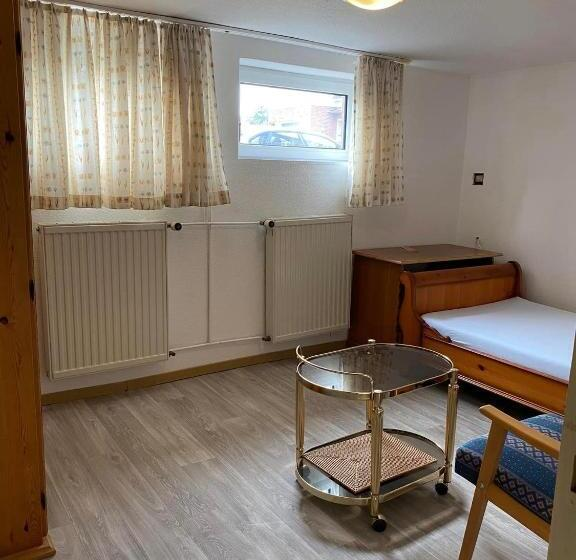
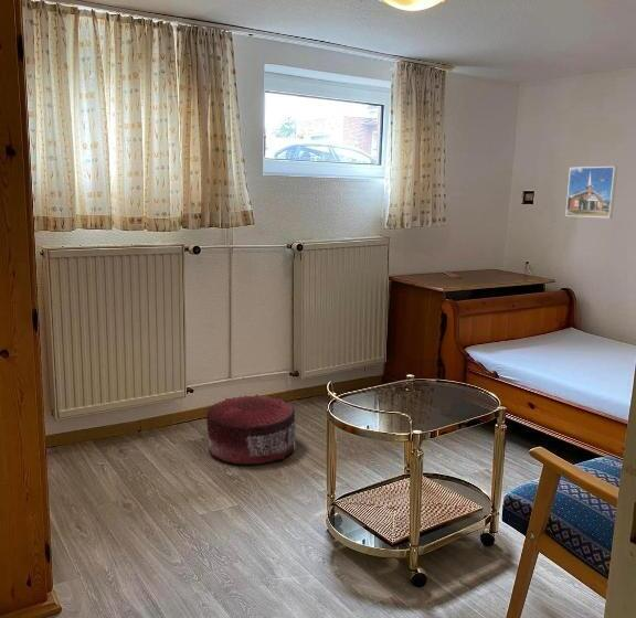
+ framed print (590, 192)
+ pouf (252, 425)
